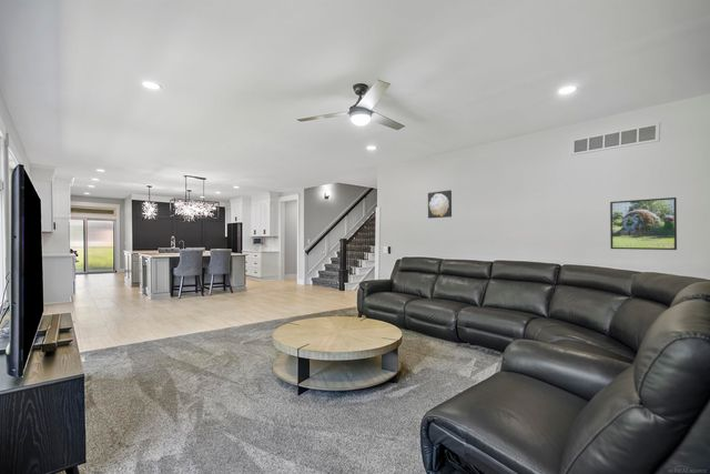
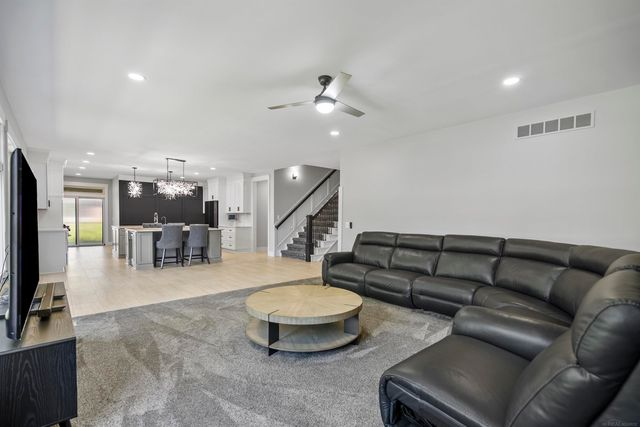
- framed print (641, 224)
- wall art (439, 204)
